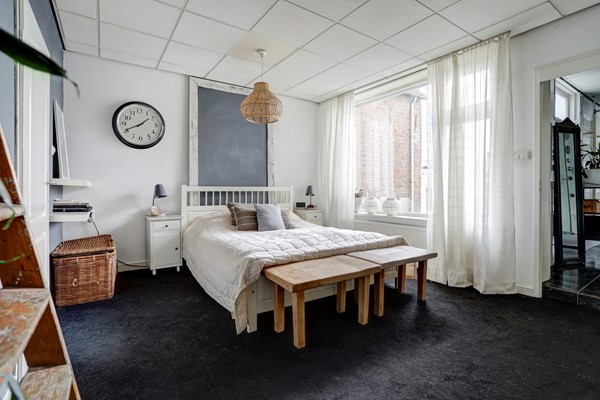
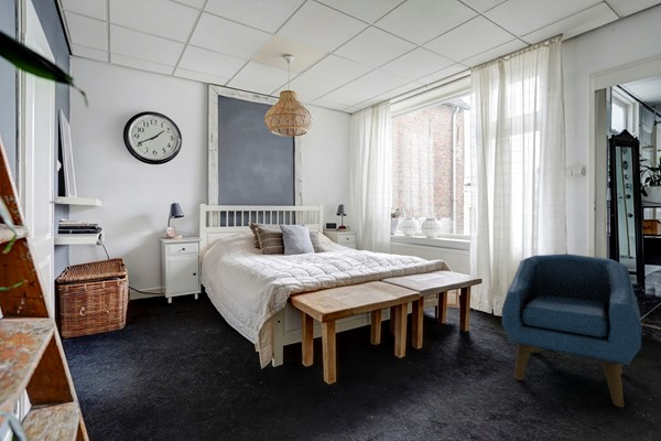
+ armchair (567, 316)
